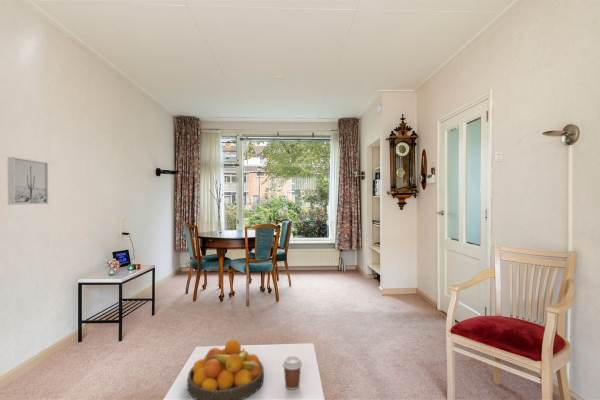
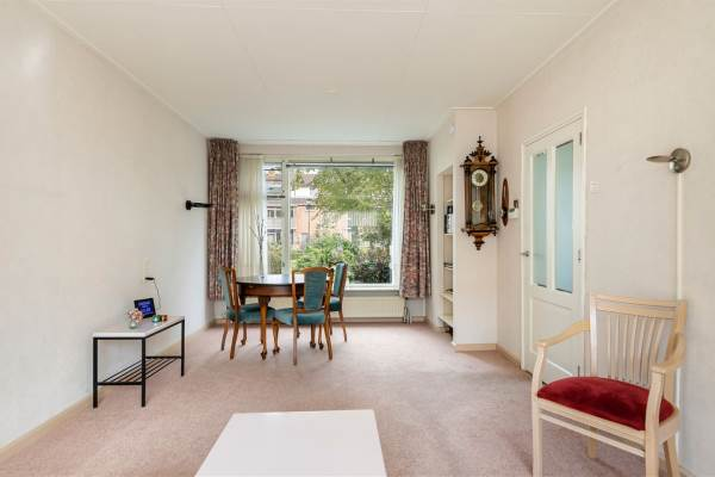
- fruit bowl (226, 365)
- wall art (29, 182)
- coffee cup (292, 372)
